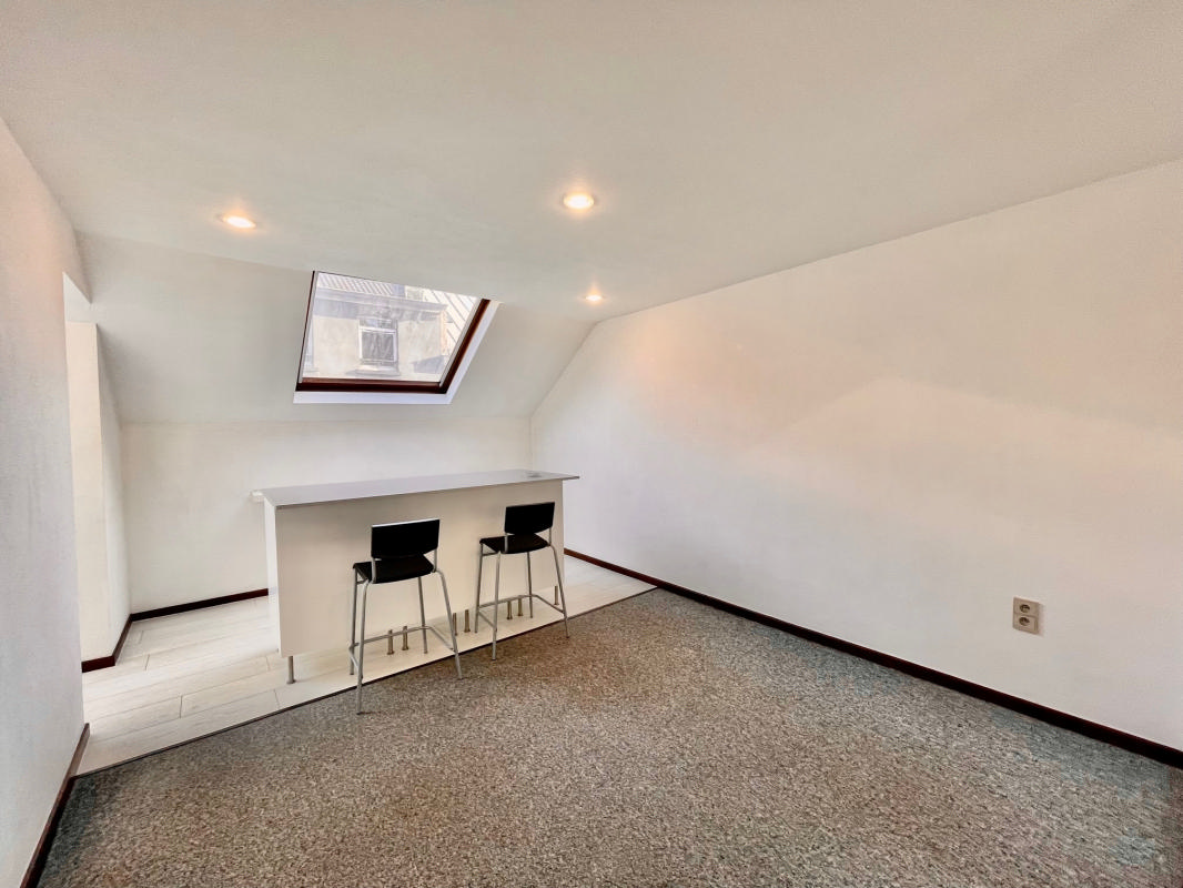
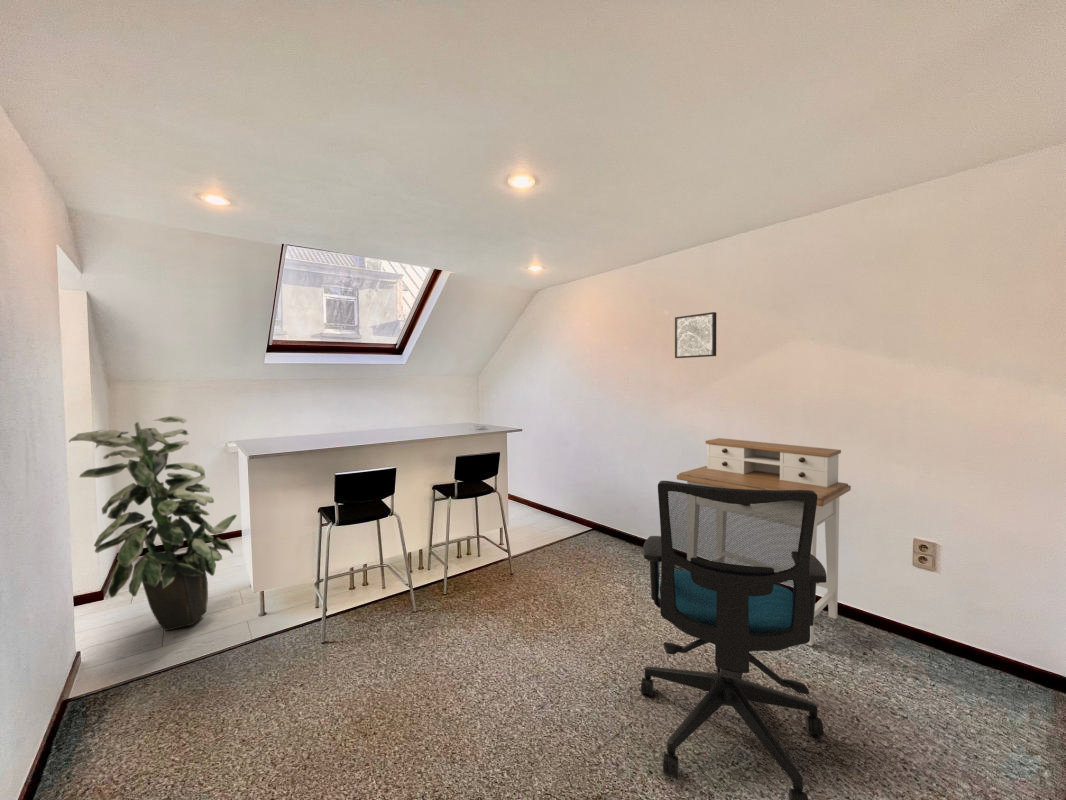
+ desk (758, 517)
+ wall art (694, 336)
+ indoor plant (163, 523)
+ office chair (727, 598)
